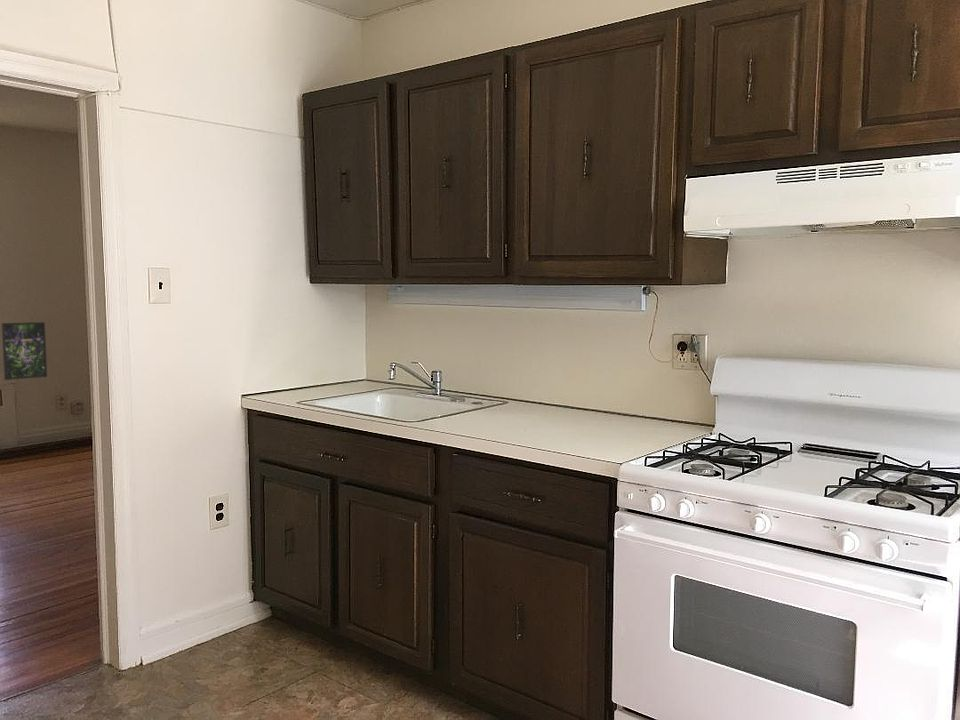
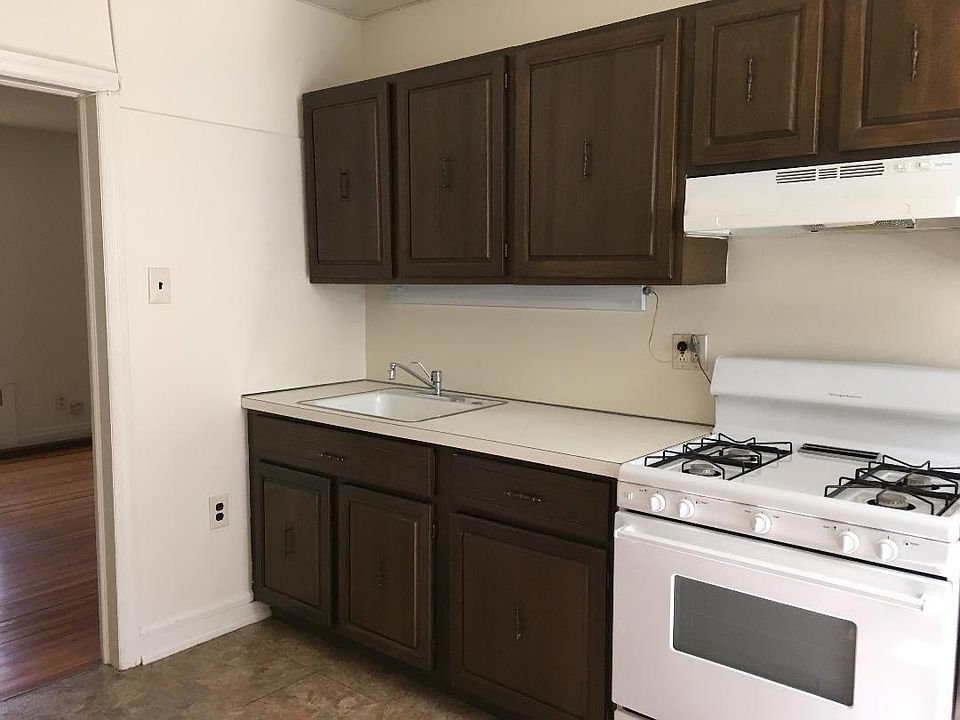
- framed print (24, 350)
